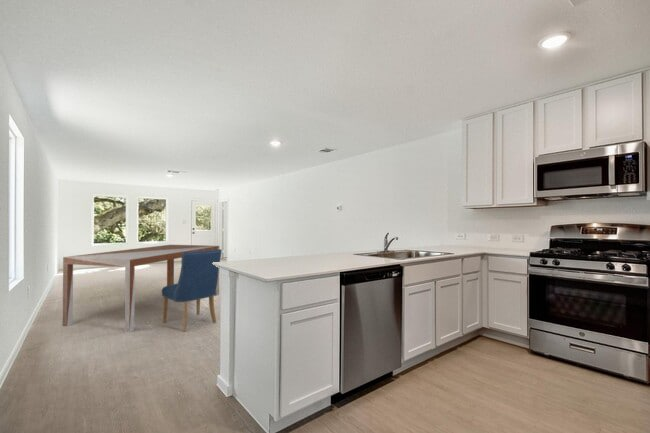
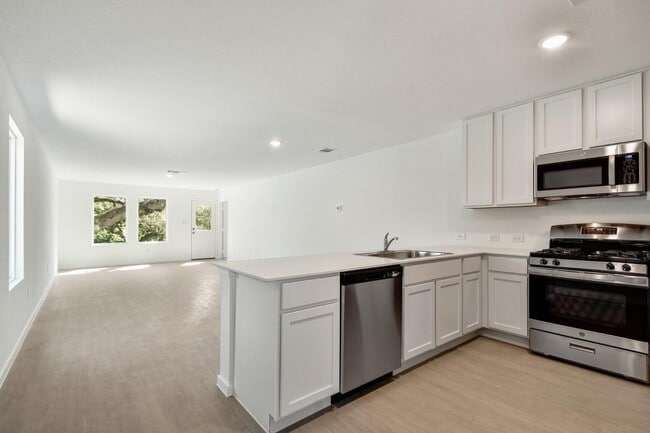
- chair (192, 286)
- table (167, 279)
